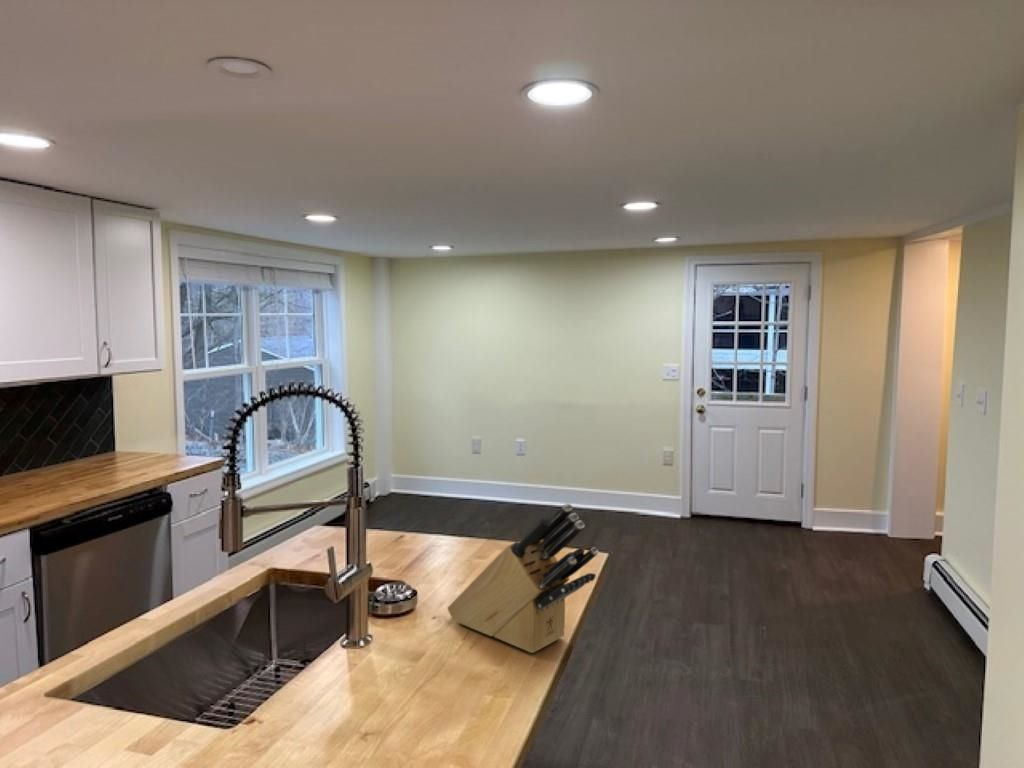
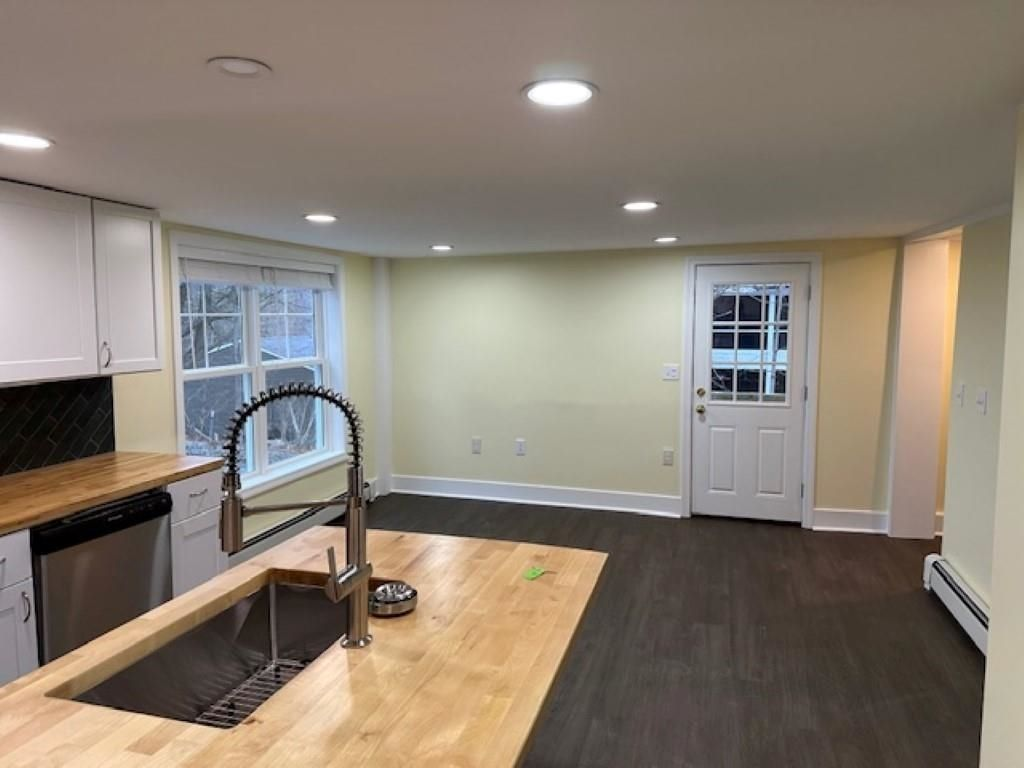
- knife block (520, 566)
